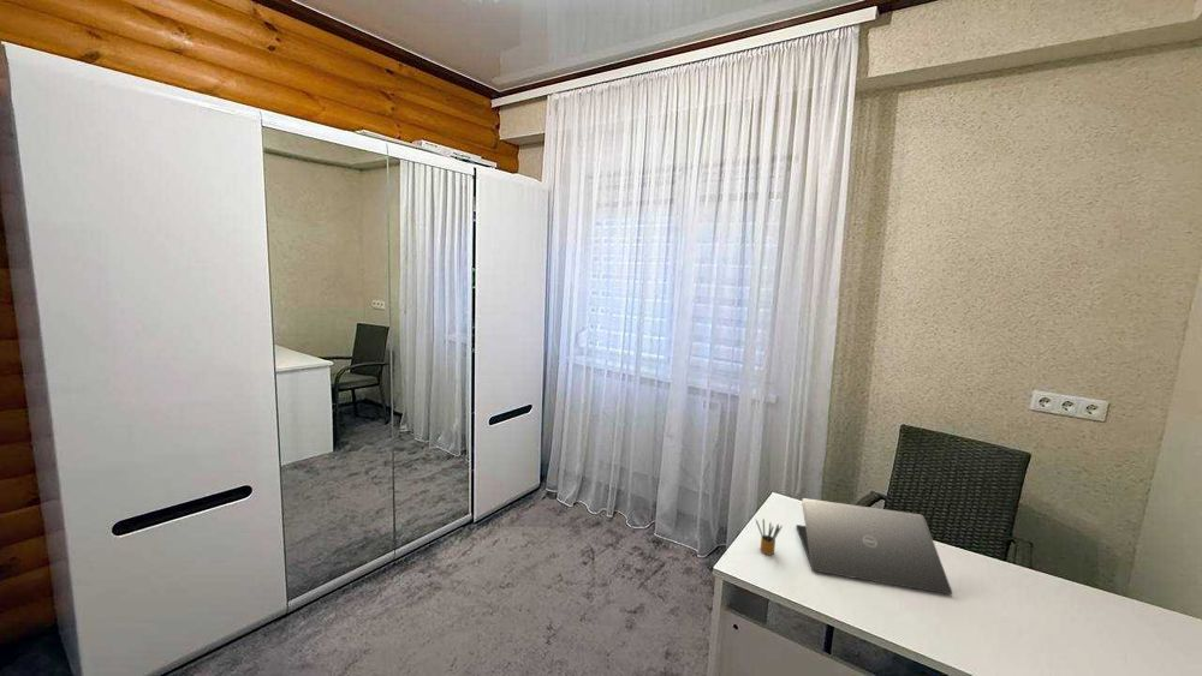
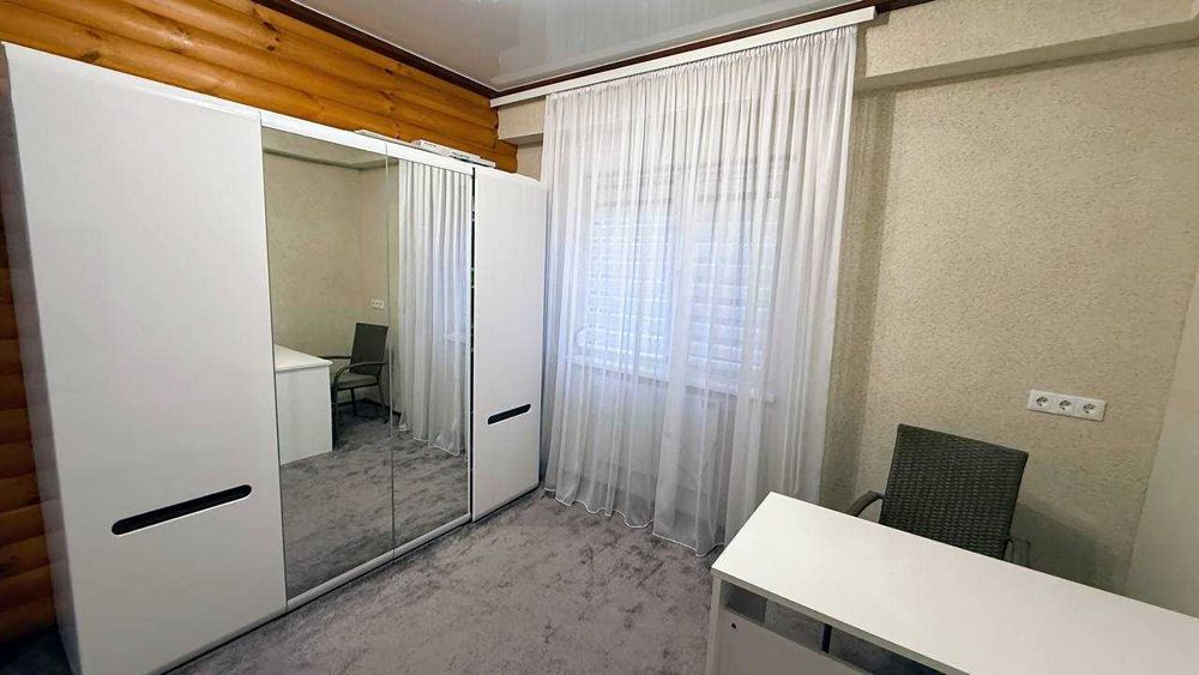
- laptop (867, 538)
- pencil box (767, 536)
